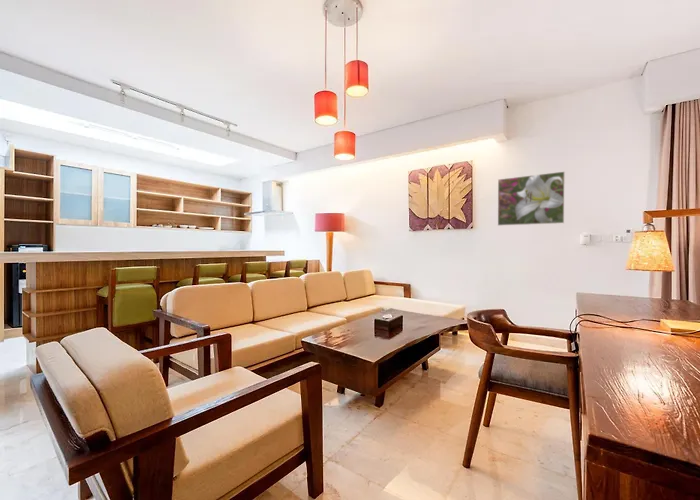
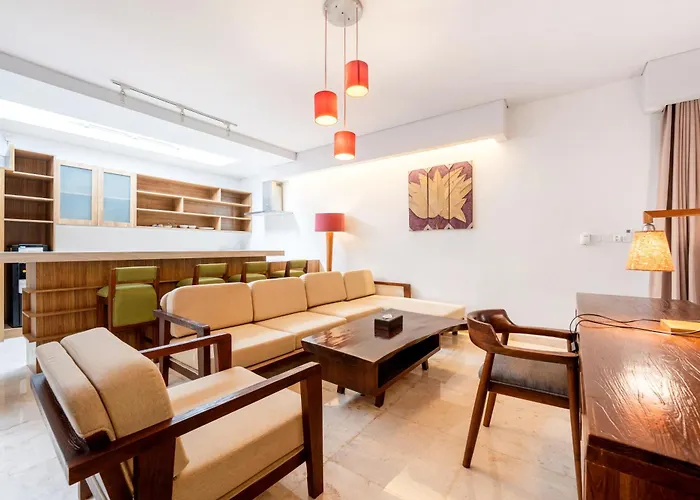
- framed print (529, 200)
